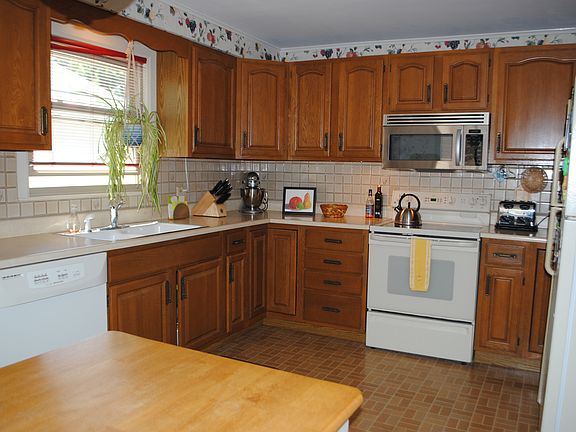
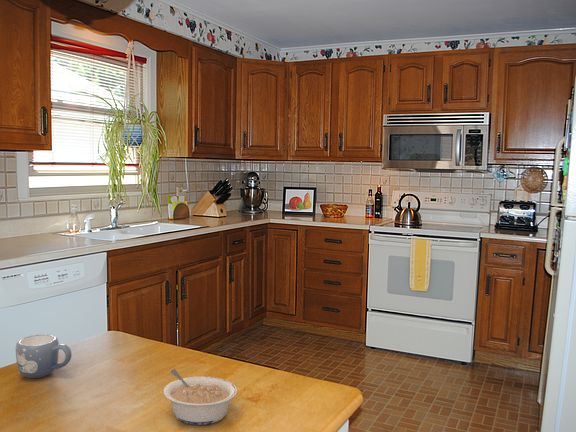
+ mug (45, 357)
+ legume (197, 399)
